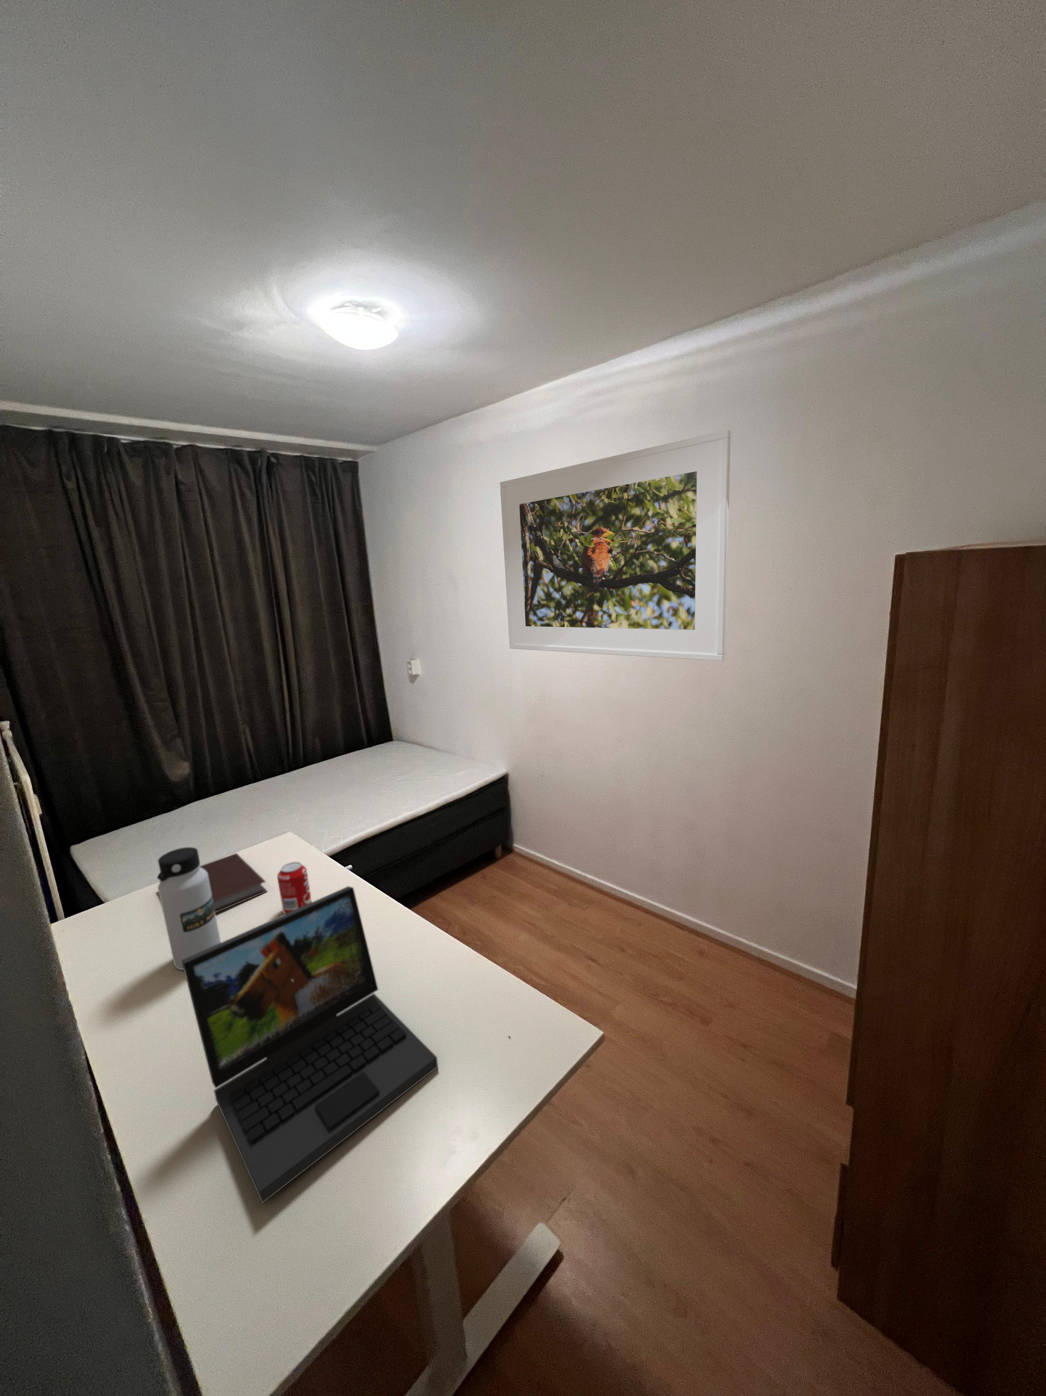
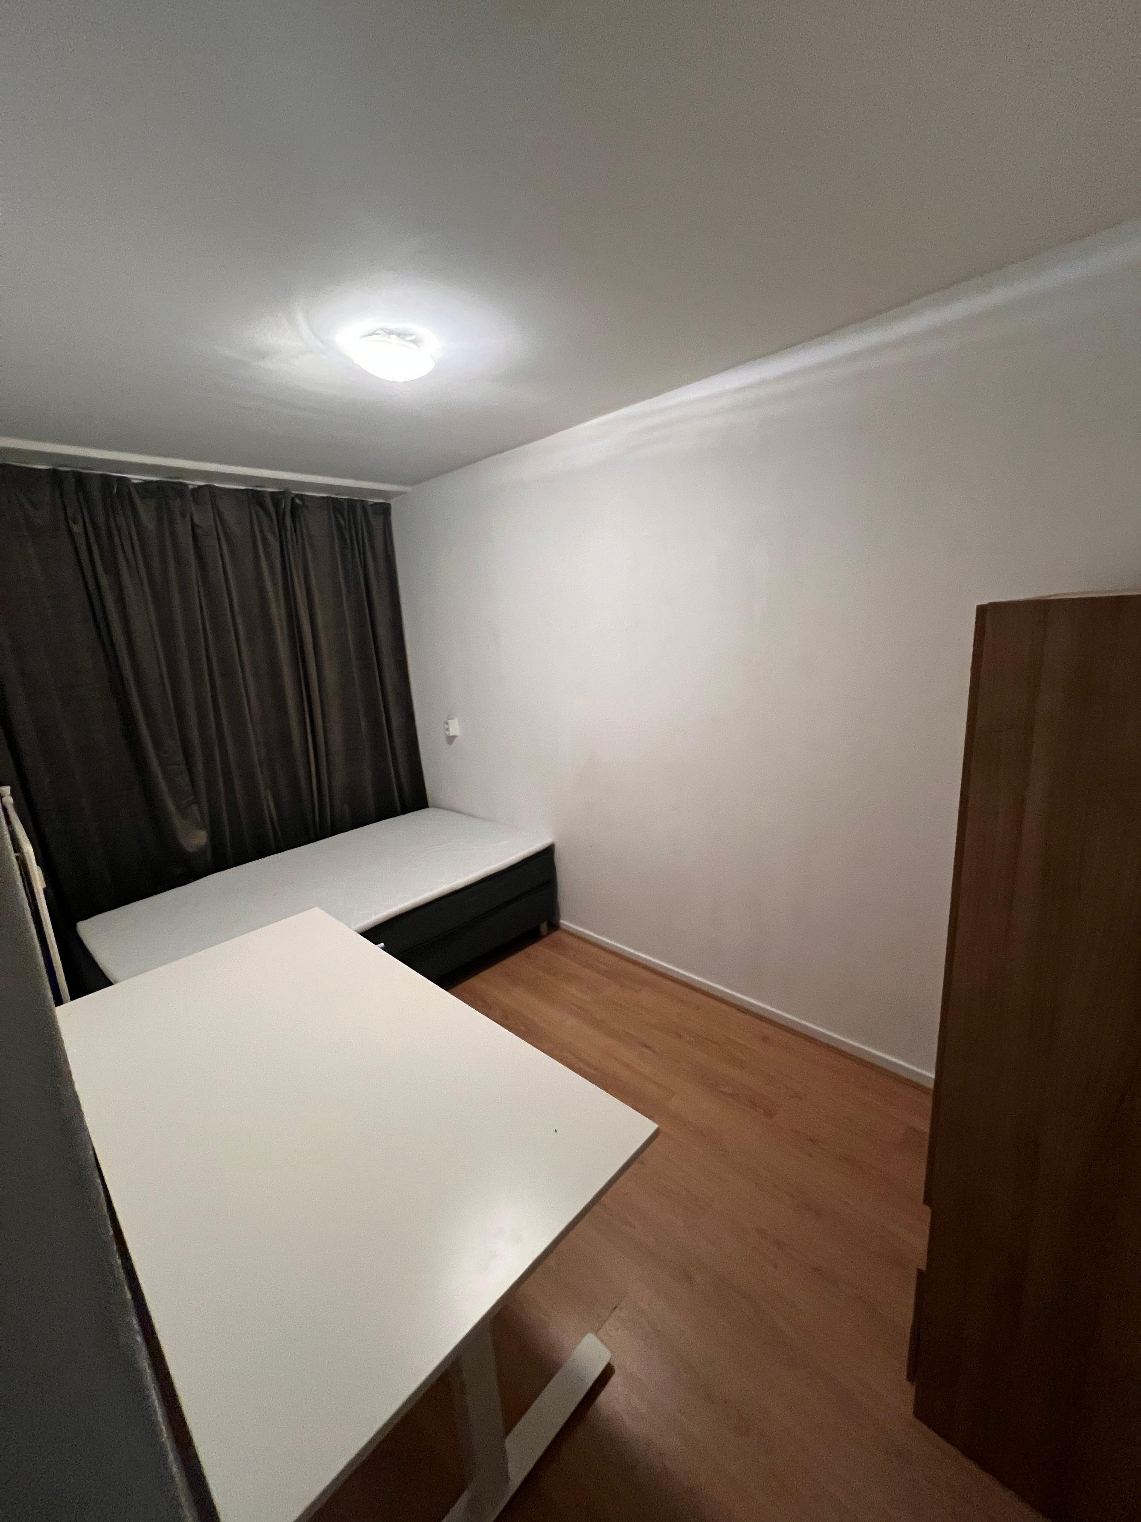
- water bottle (188, 906)
- laptop (313, 1012)
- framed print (599, 561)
- notebook (213, 886)
- beverage can (294, 888)
